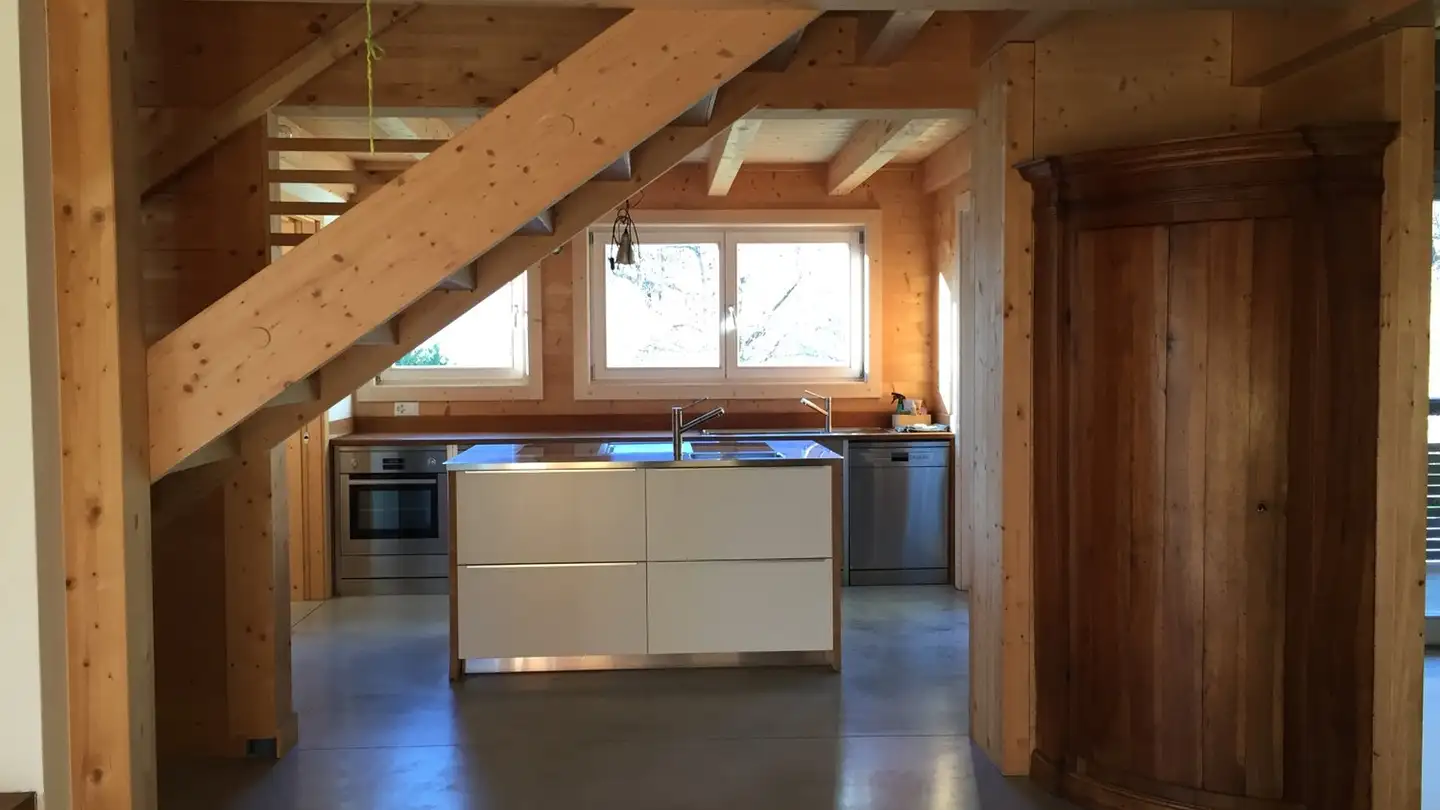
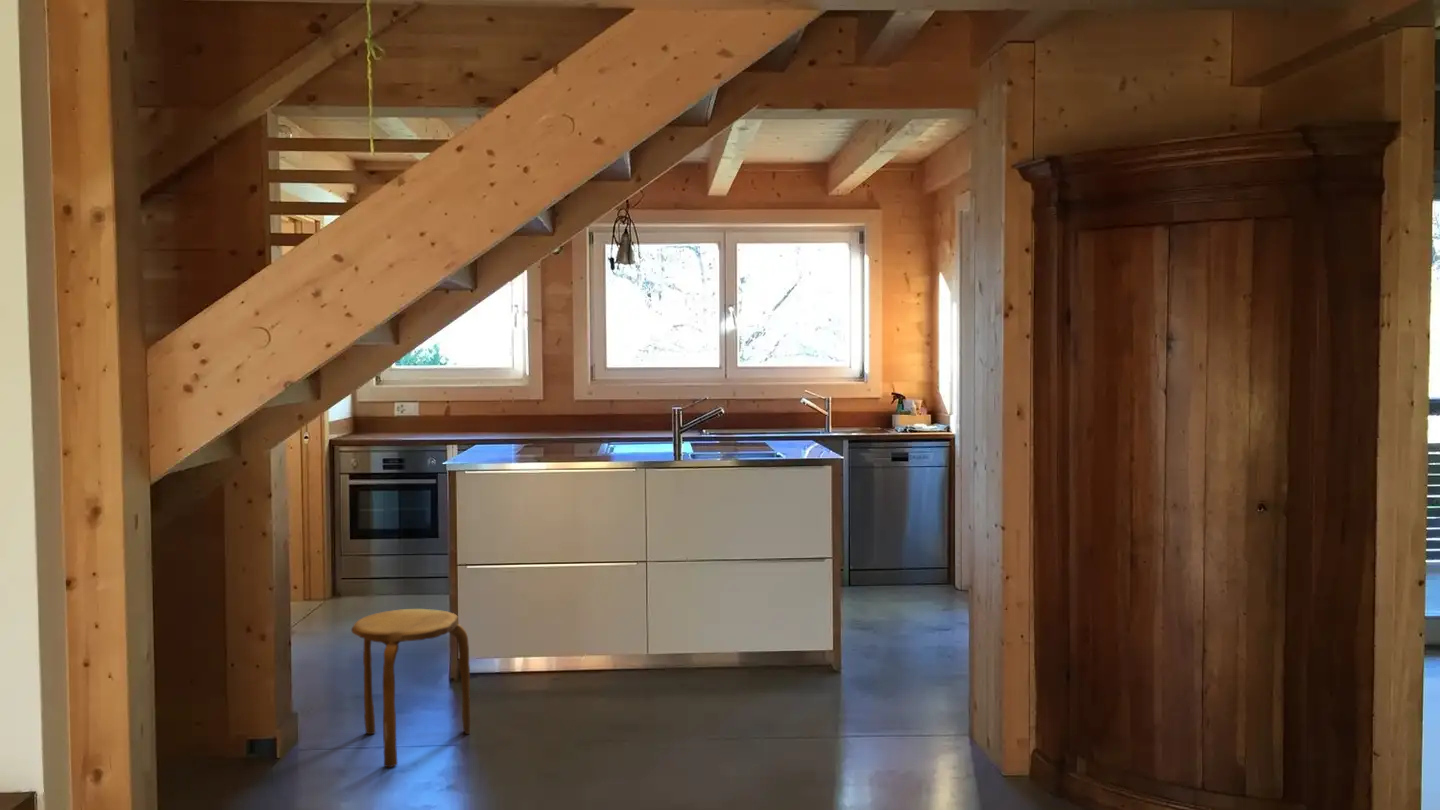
+ stool (394, 680)
